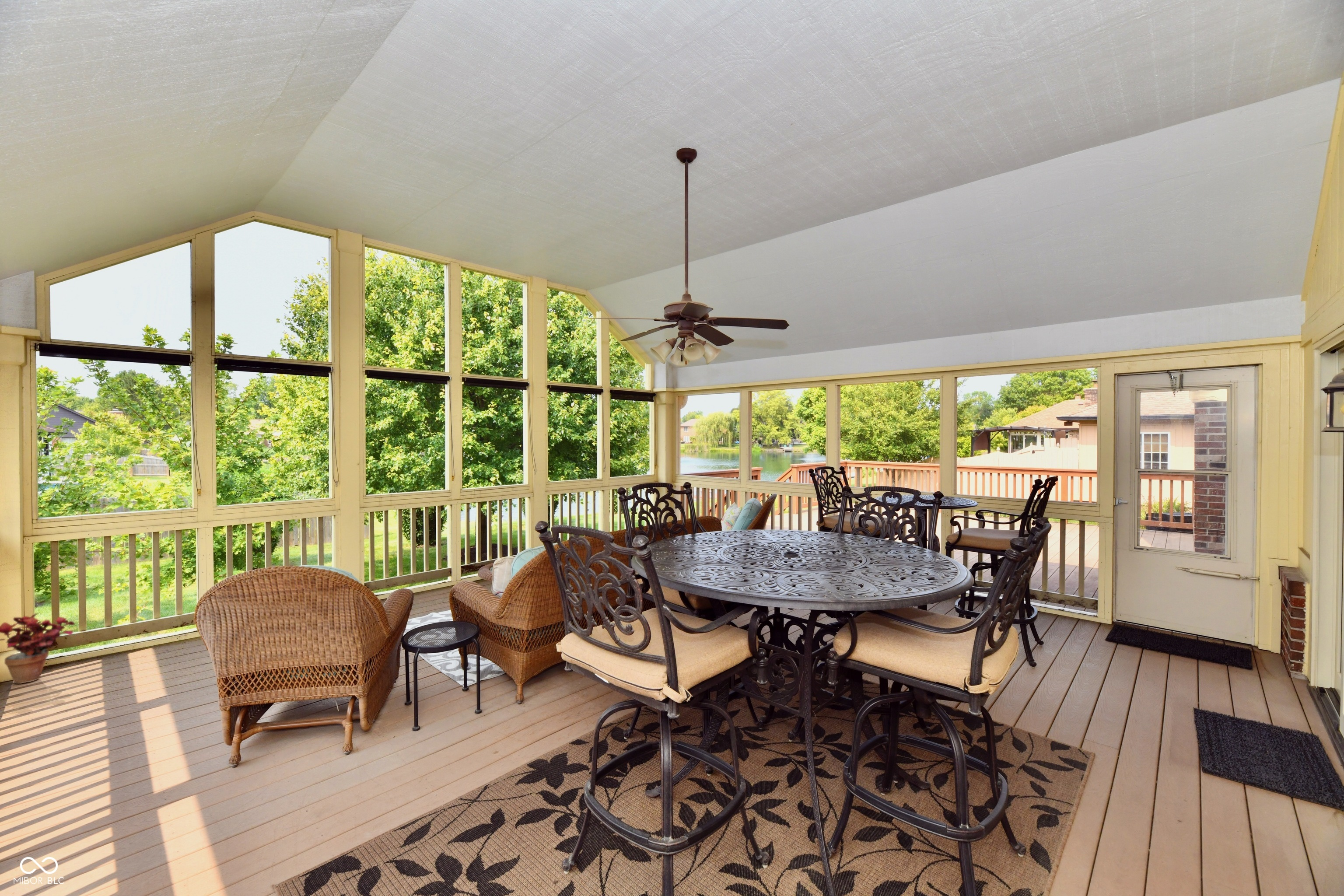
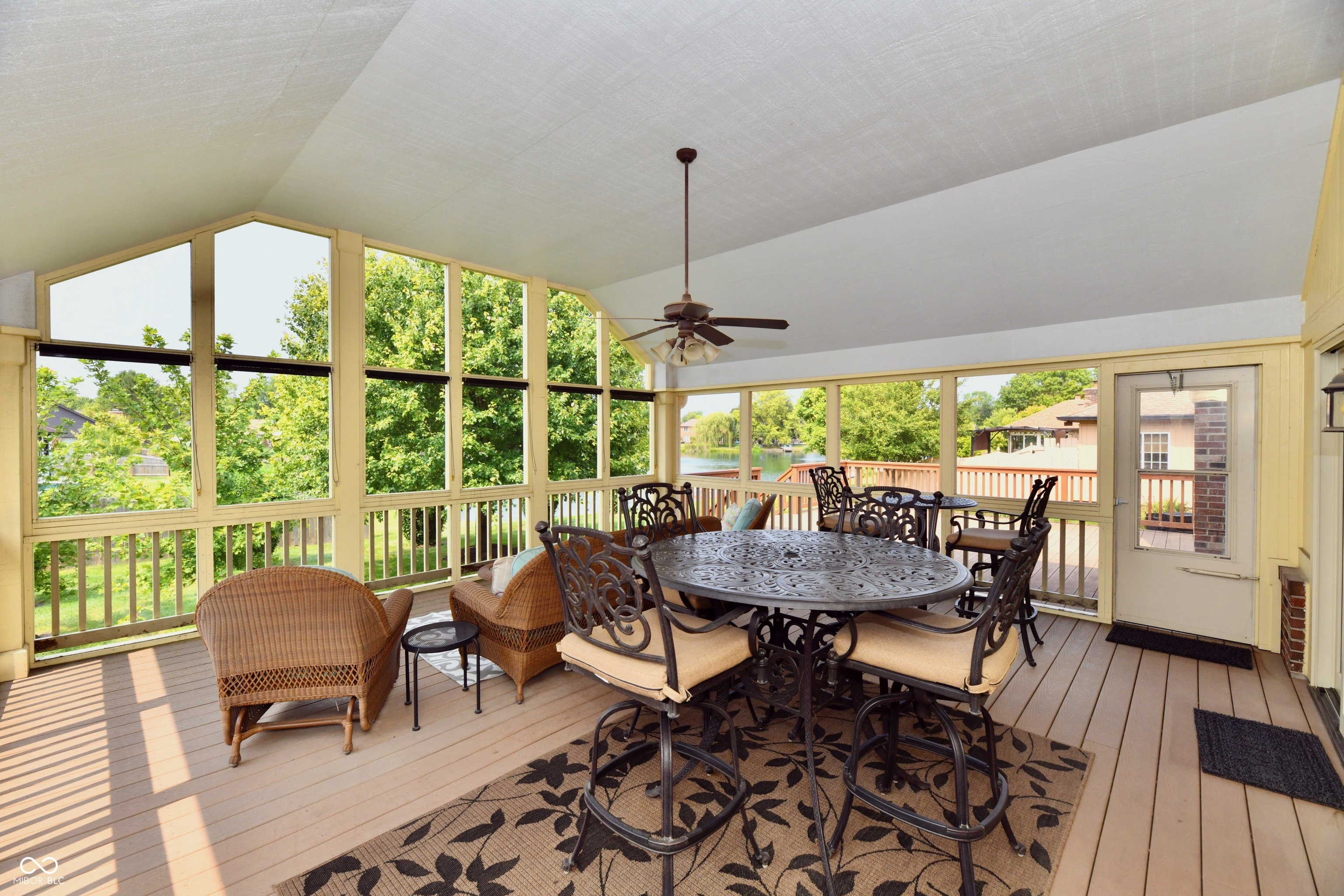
- potted plant (33, 648)
